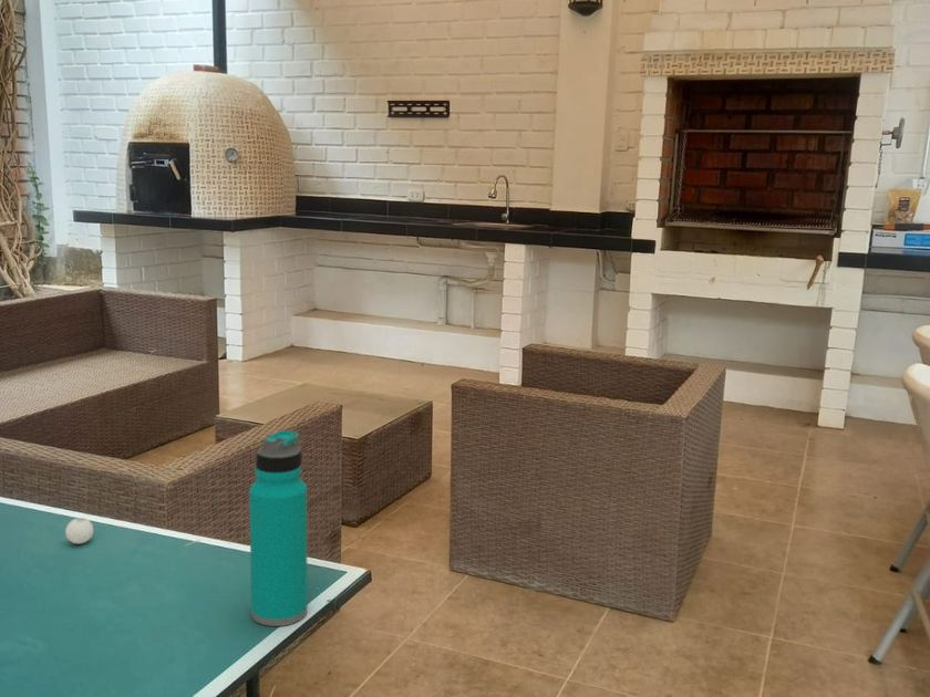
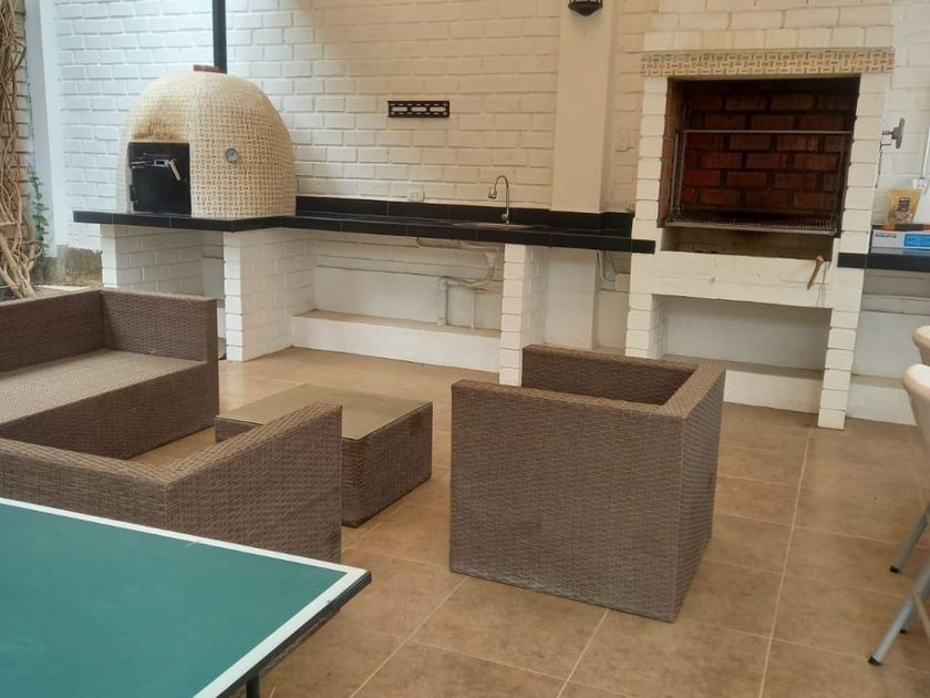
- ping-pong ball (79, 530)
- water bottle (278, 526)
